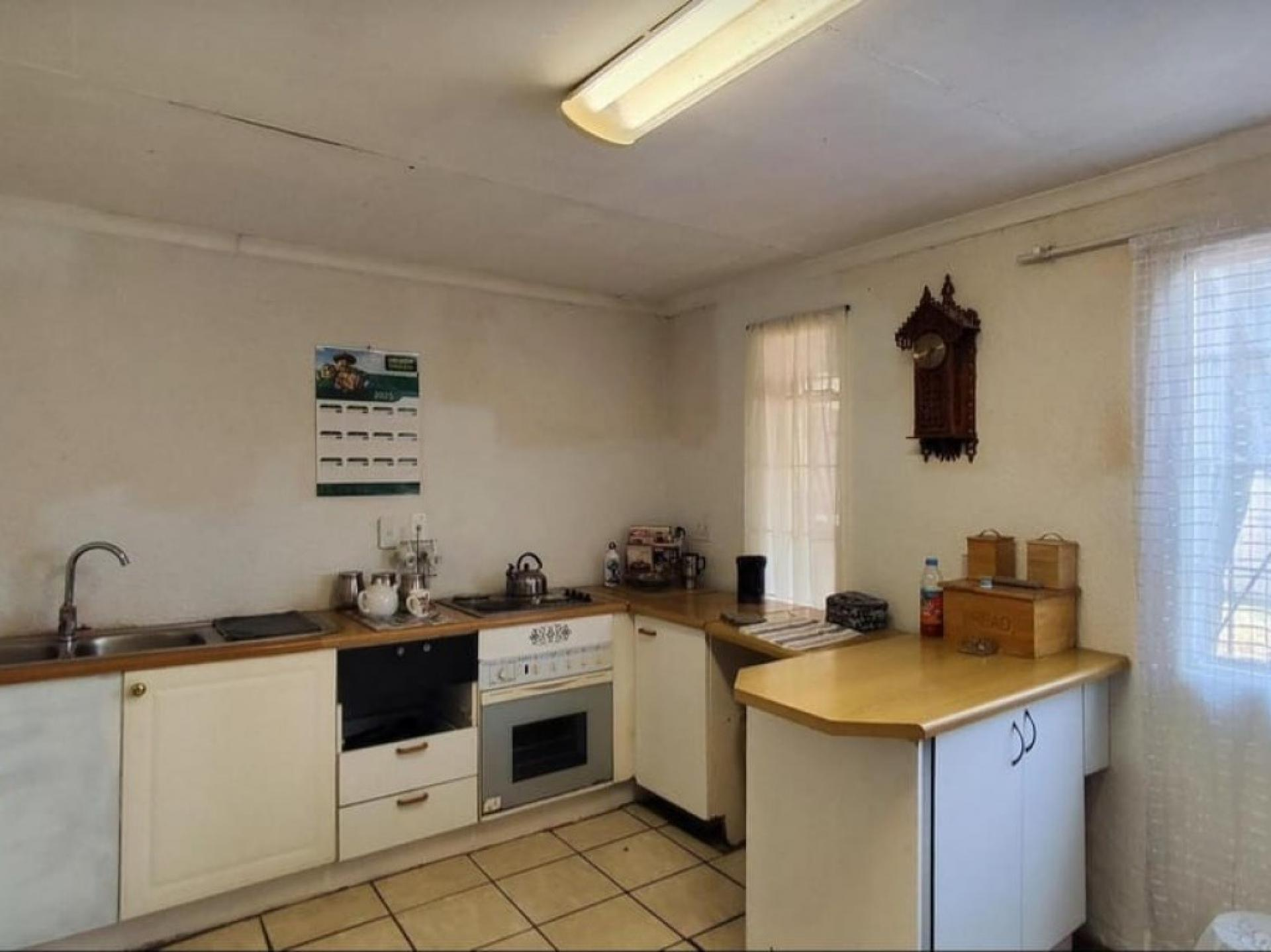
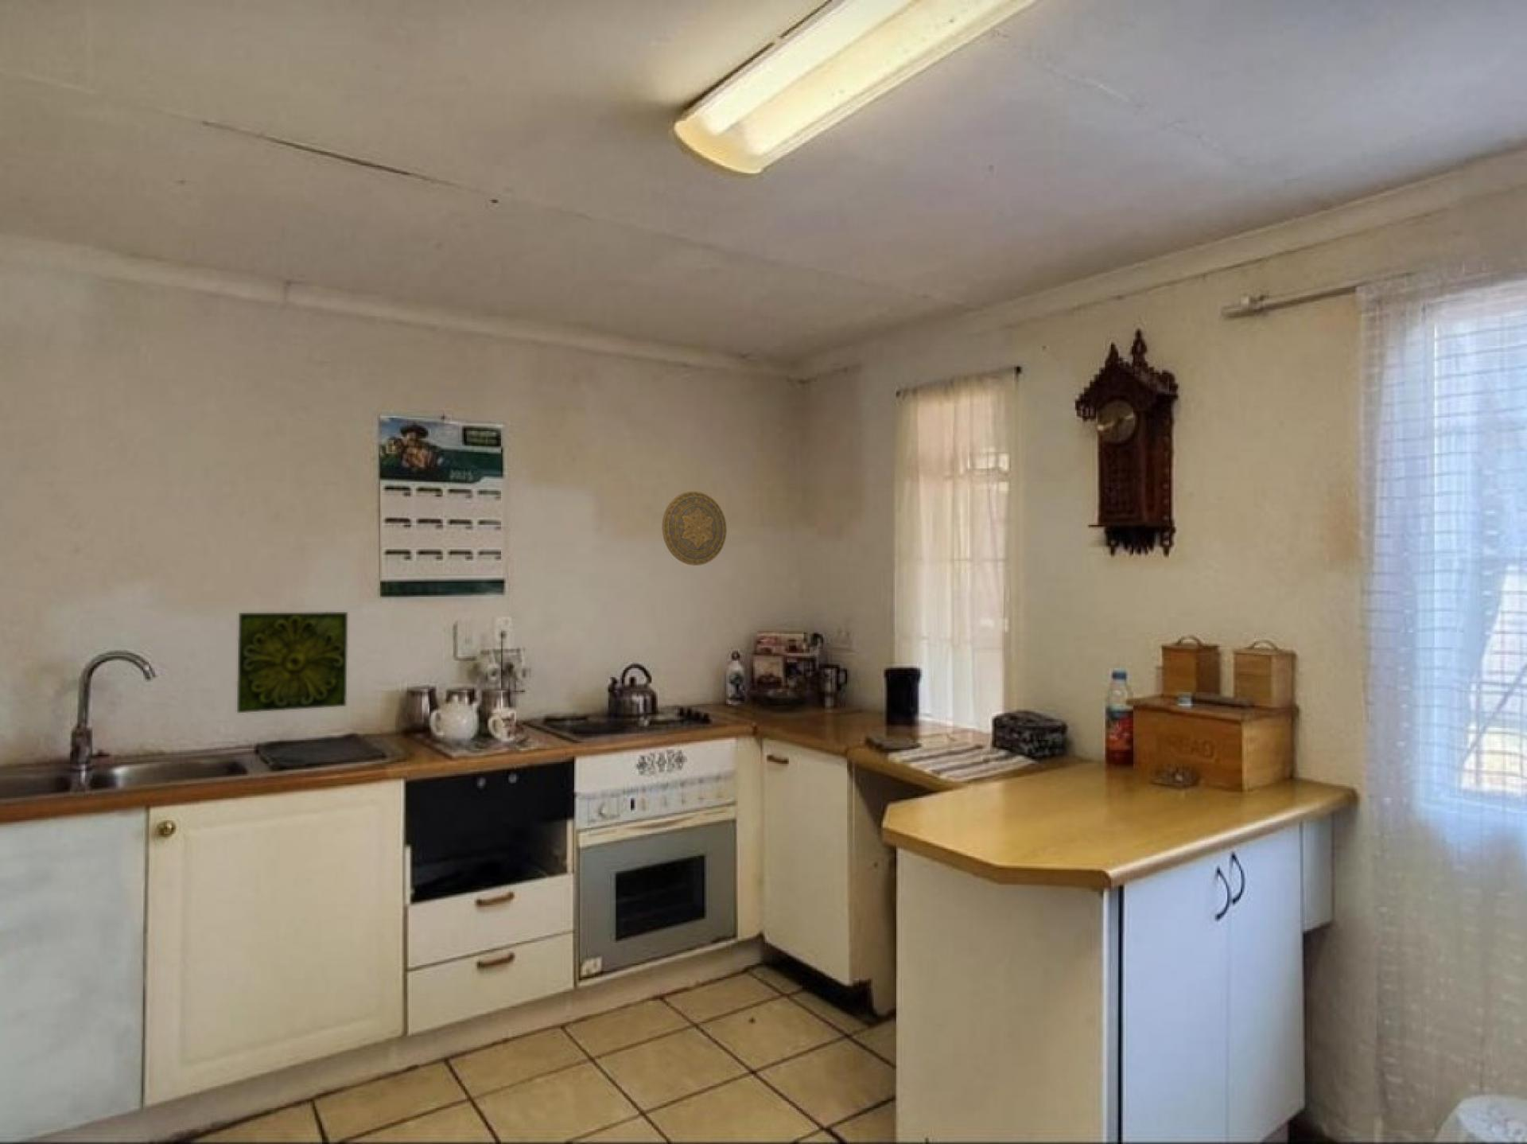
+ decorative tile (293, 660)
+ decorative plate (696, 528)
